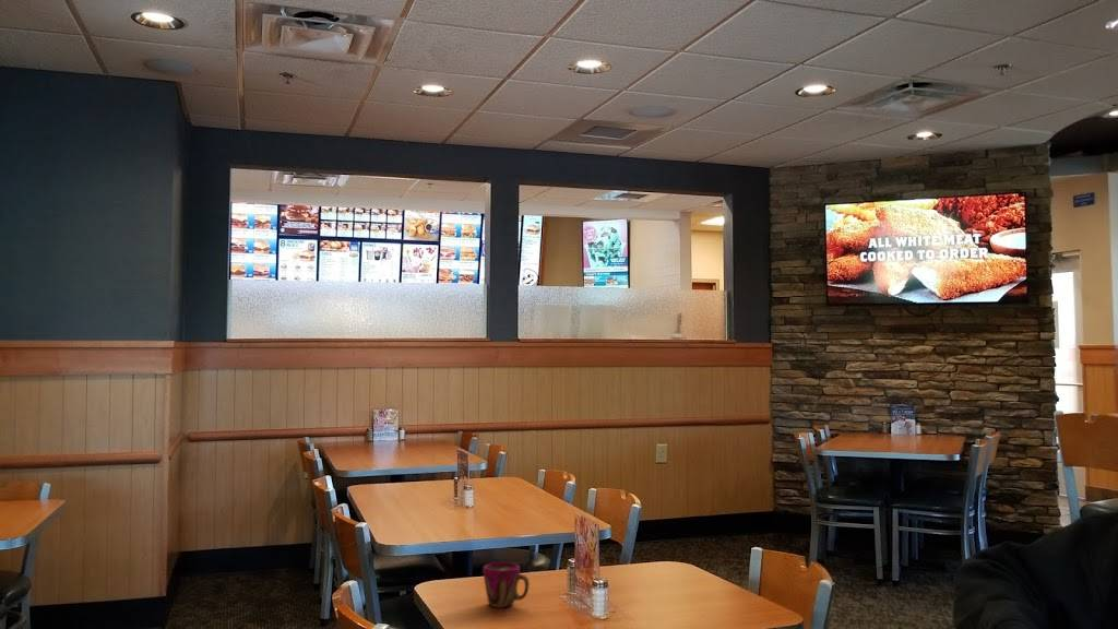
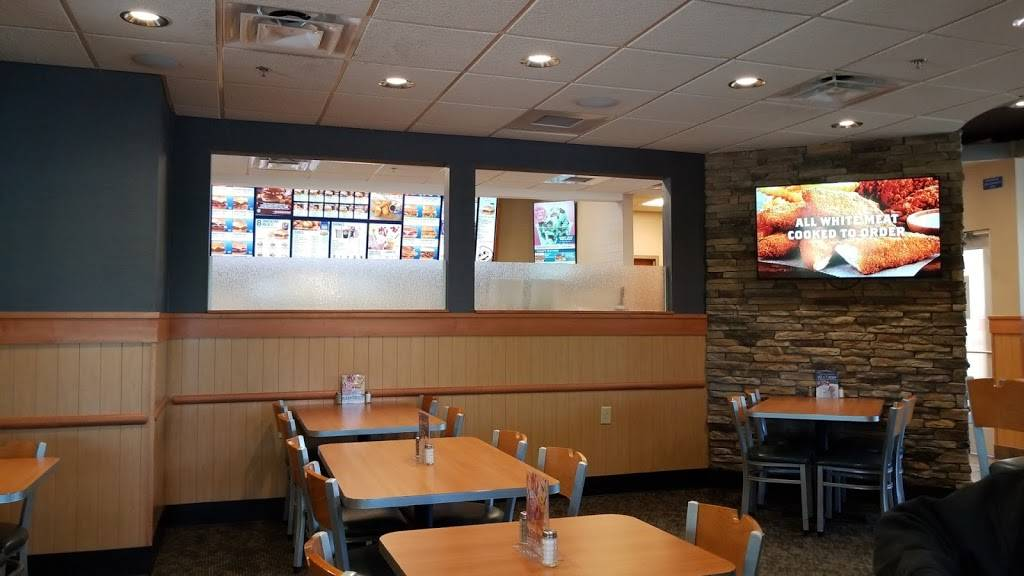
- cup (506, 585)
